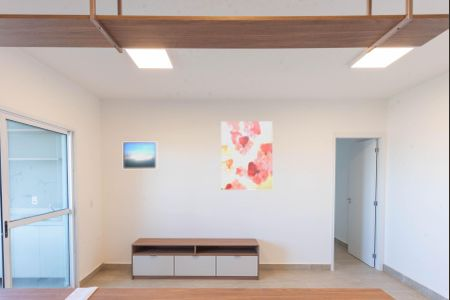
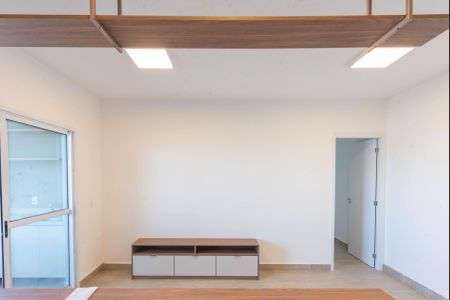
- wall art (246, 155)
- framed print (140, 155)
